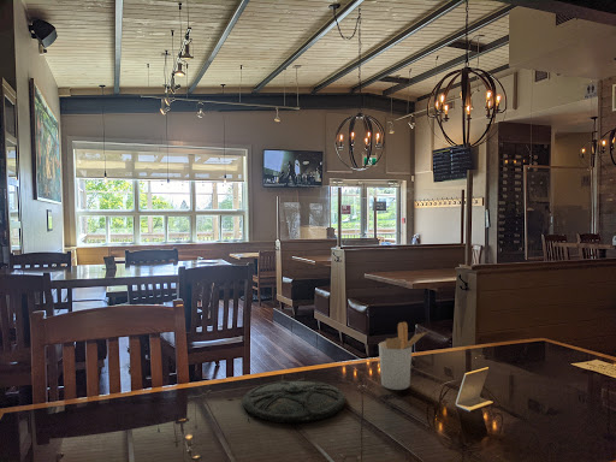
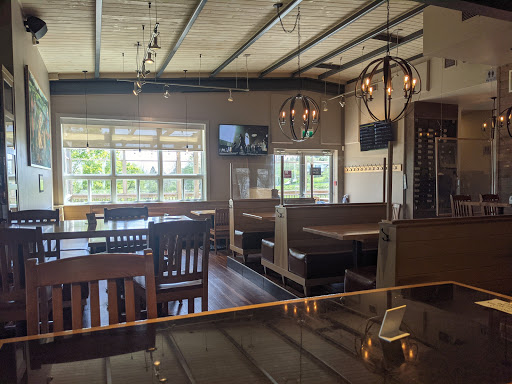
- plate (294, 392)
- utensil holder (403, 356)
